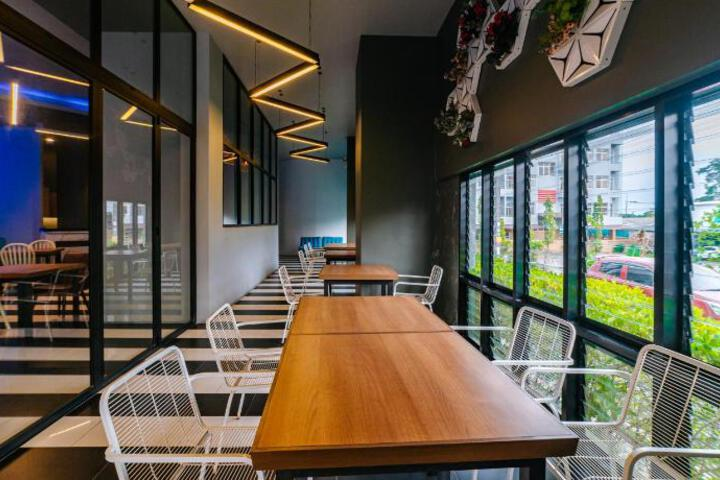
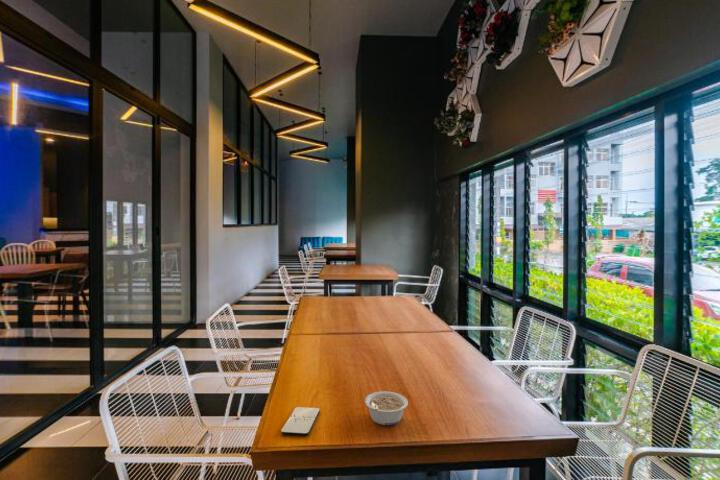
+ legume (386, 408)
+ smartphone (301, 420)
